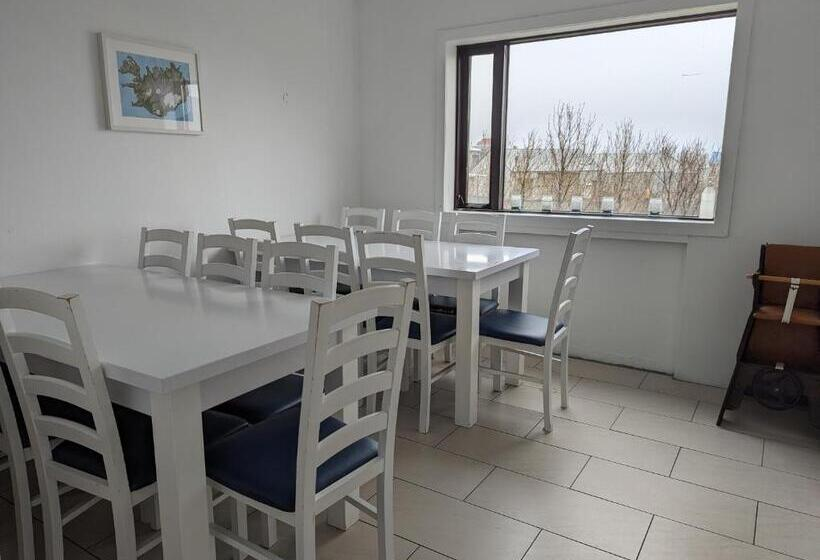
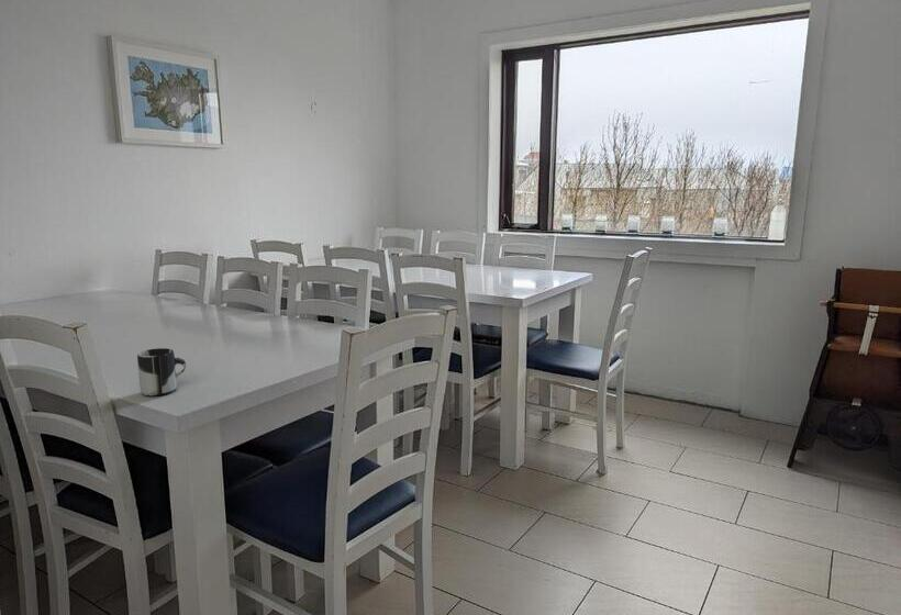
+ cup (164, 370)
